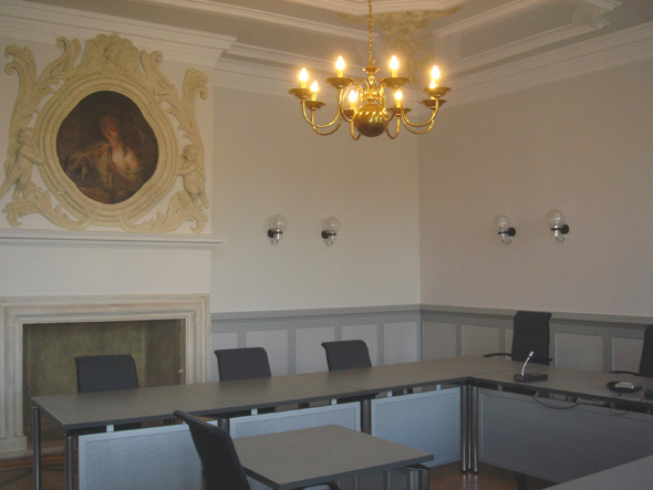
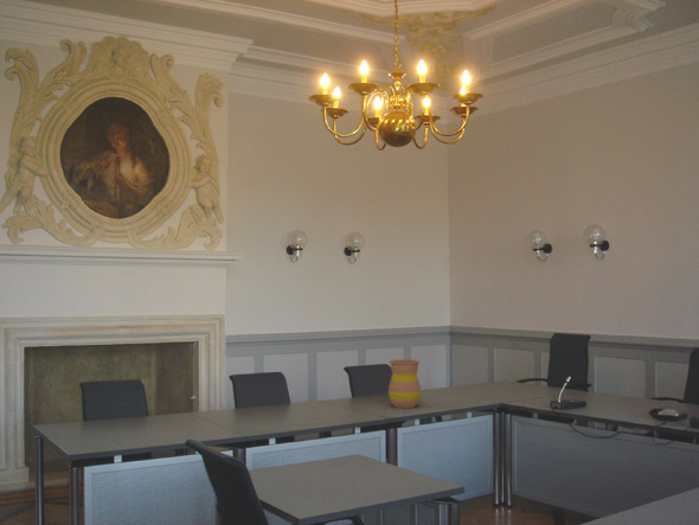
+ vase (404, 383)
